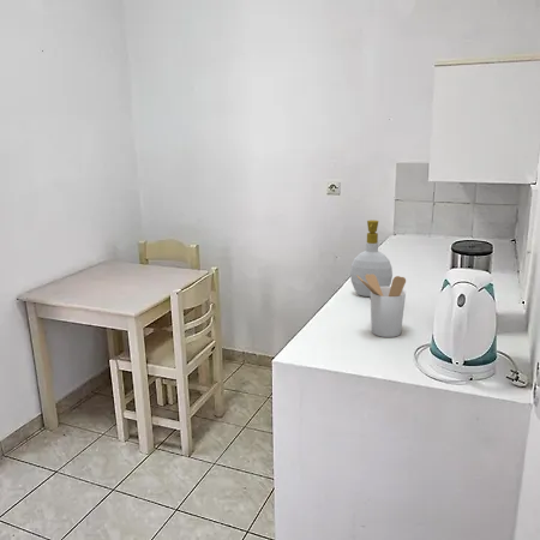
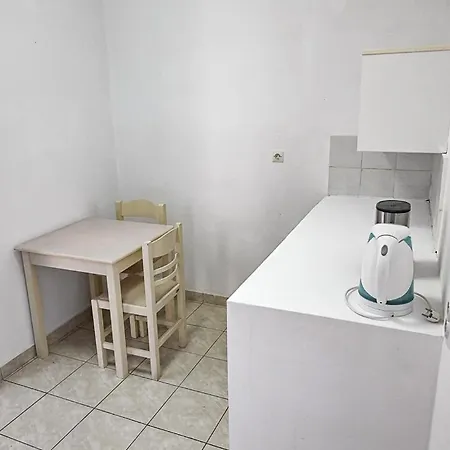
- utensil holder (379, 302)
- soap bottle (371, 258)
